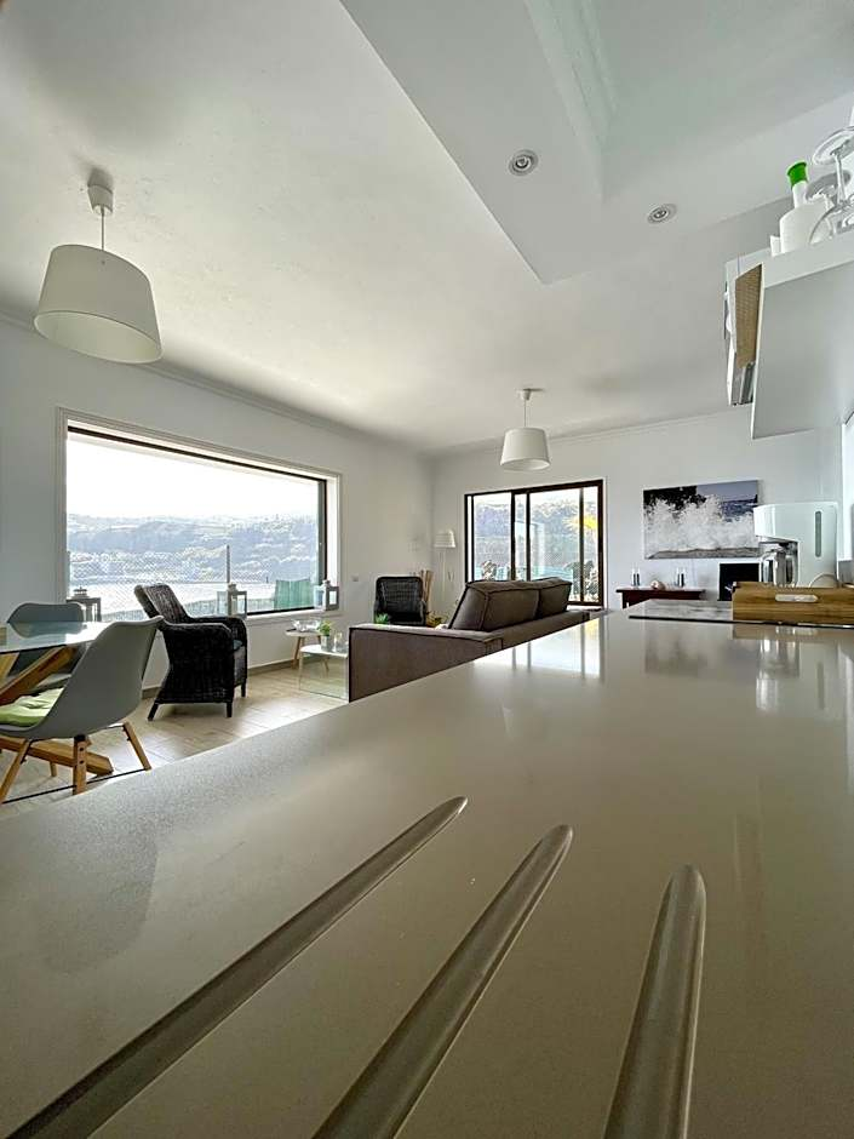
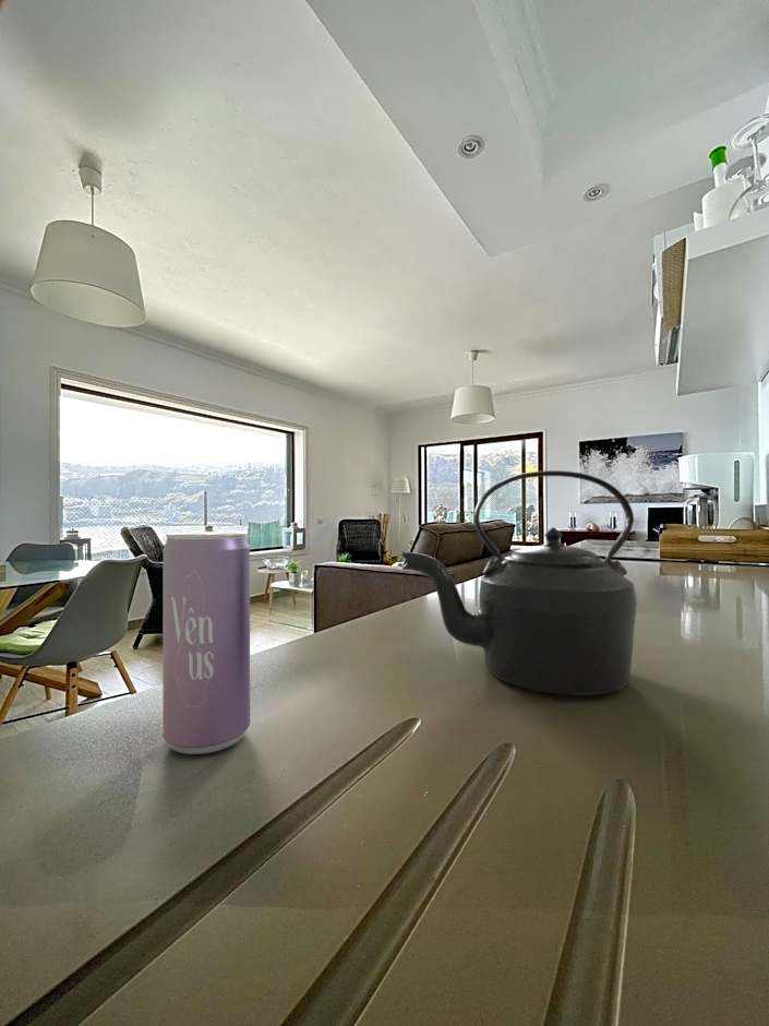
+ beverage can (207, 634)
+ kettle (516, 570)
